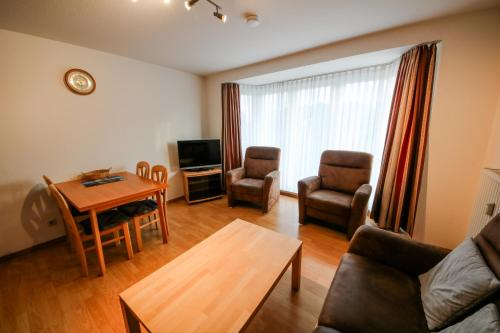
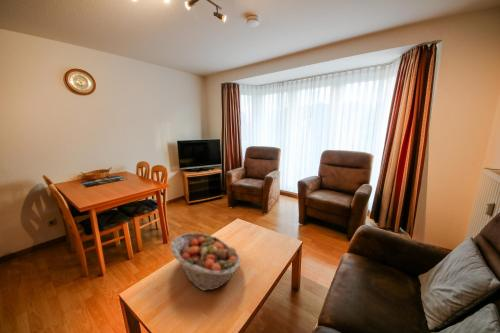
+ fruit basket (205, 255)
